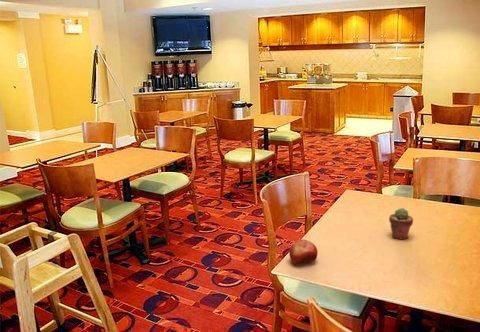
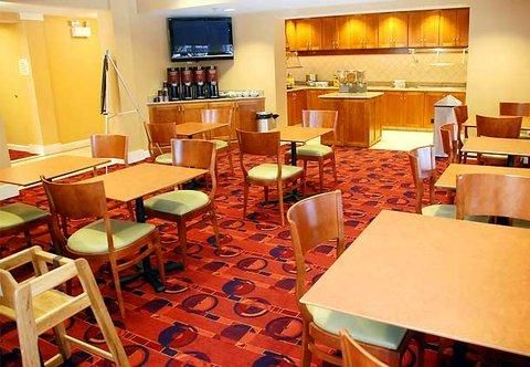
- potted succulent (400, 222)
- fruit (303, 251)
